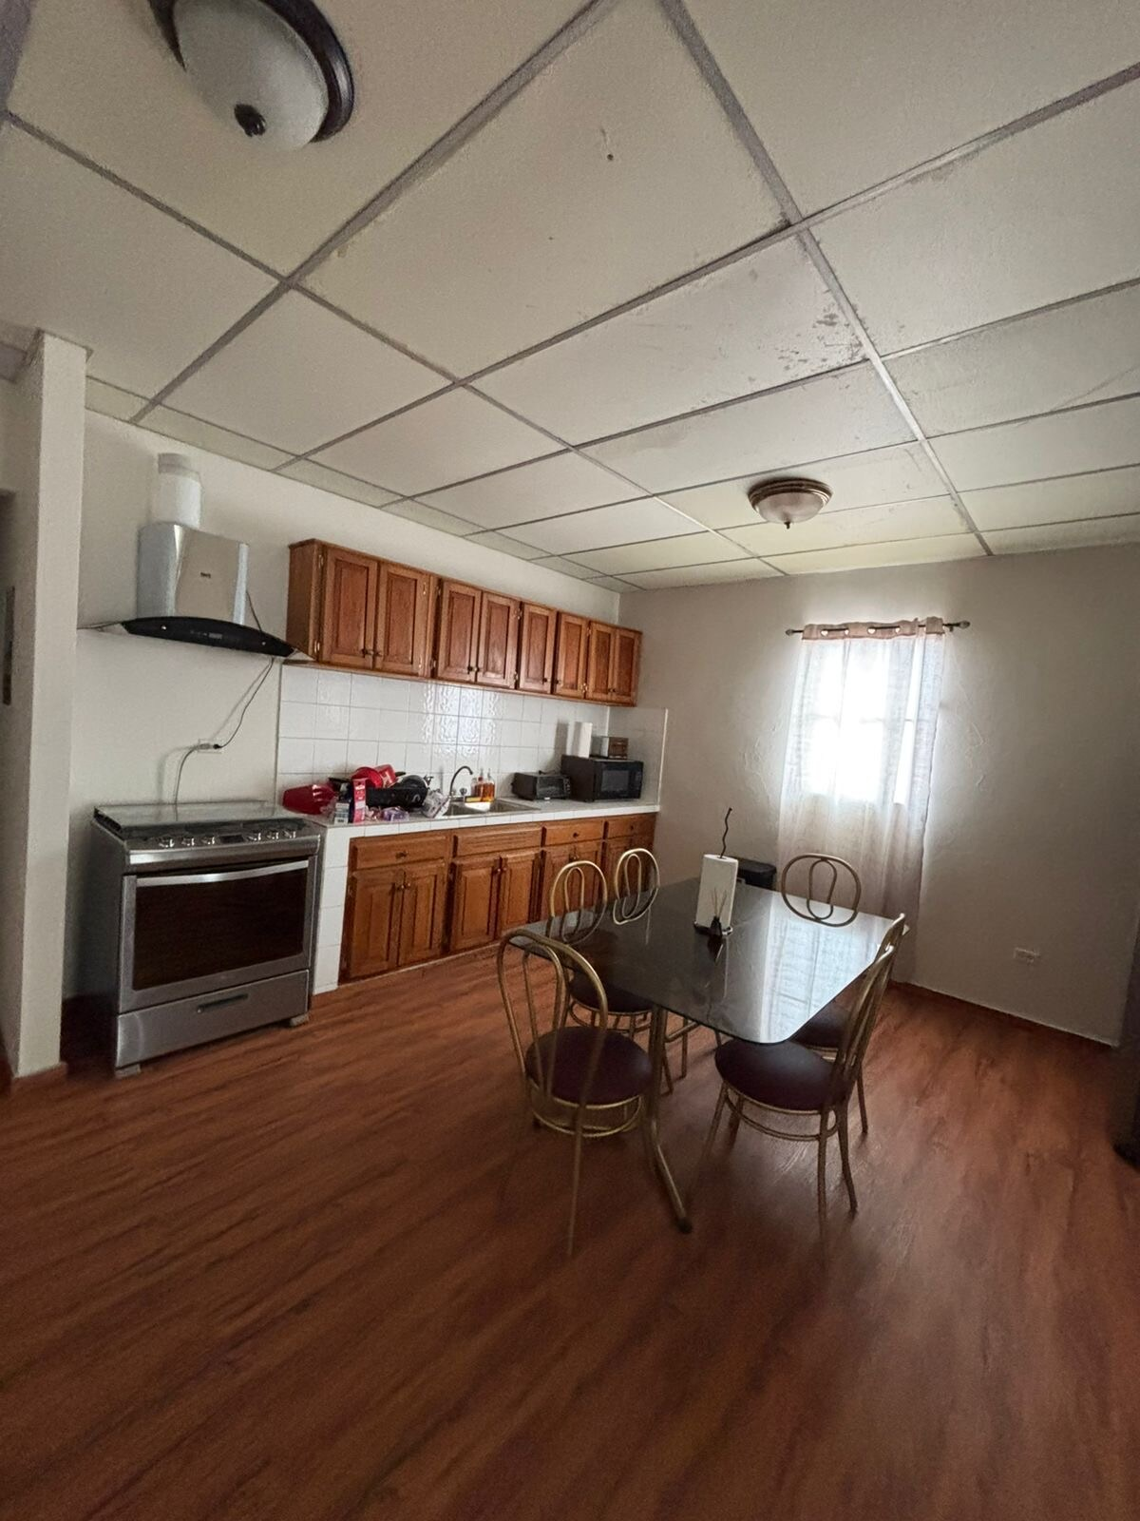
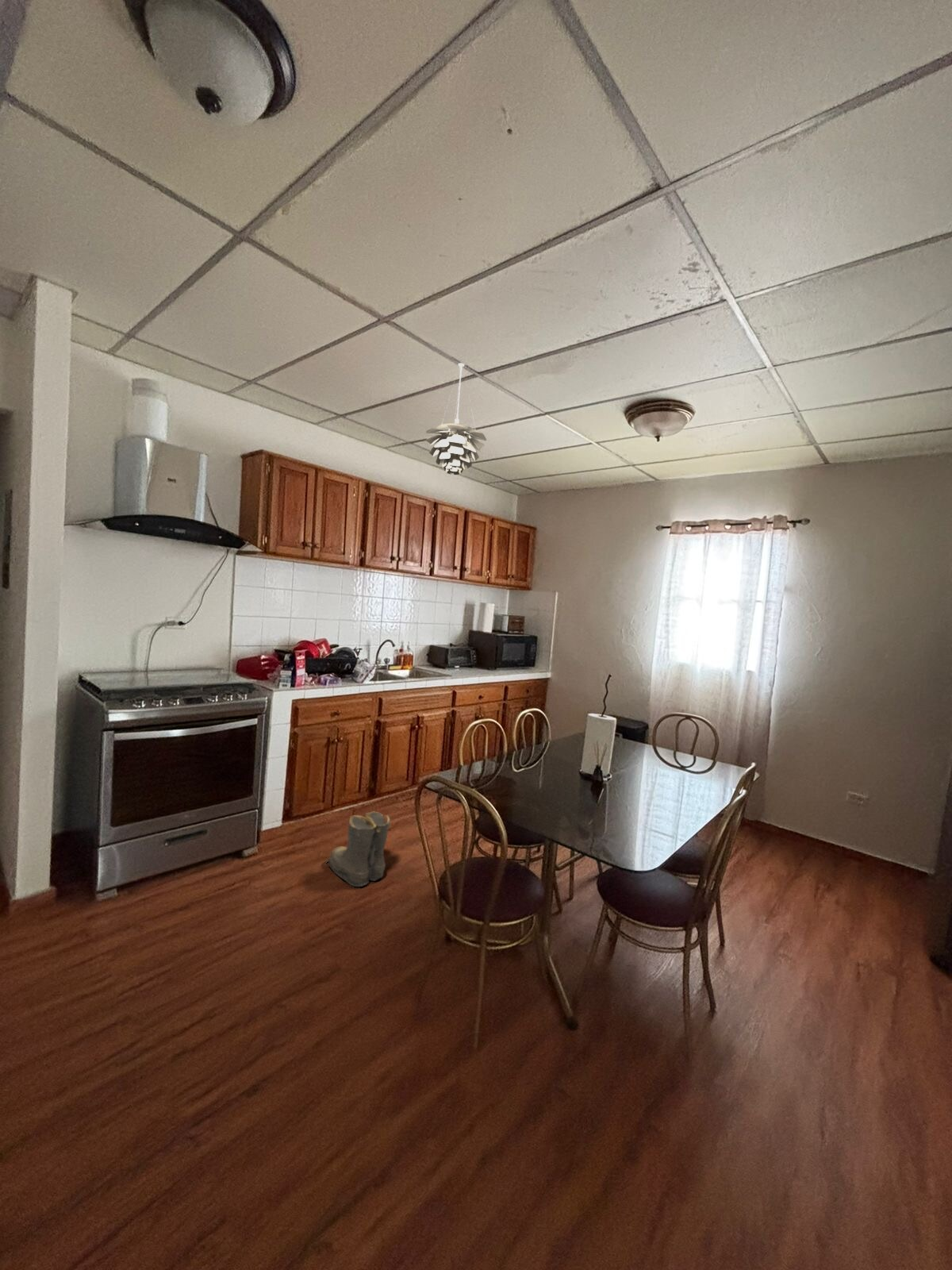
+ pendant light (457, 418)
+ boots (360, 841)
